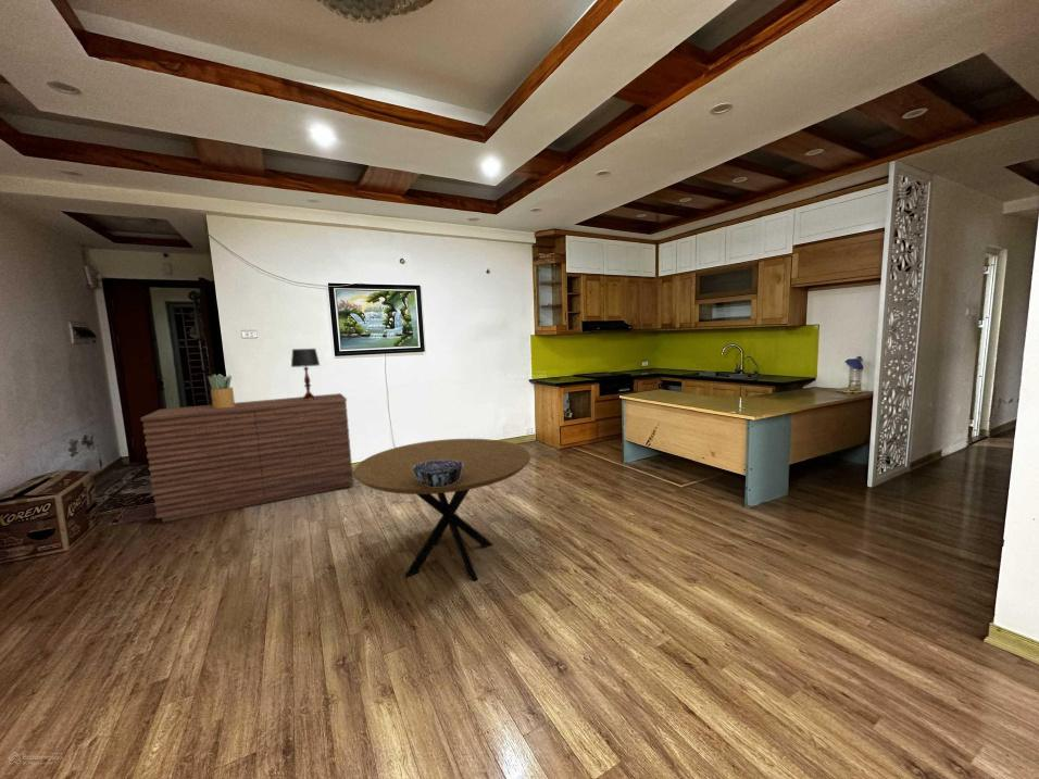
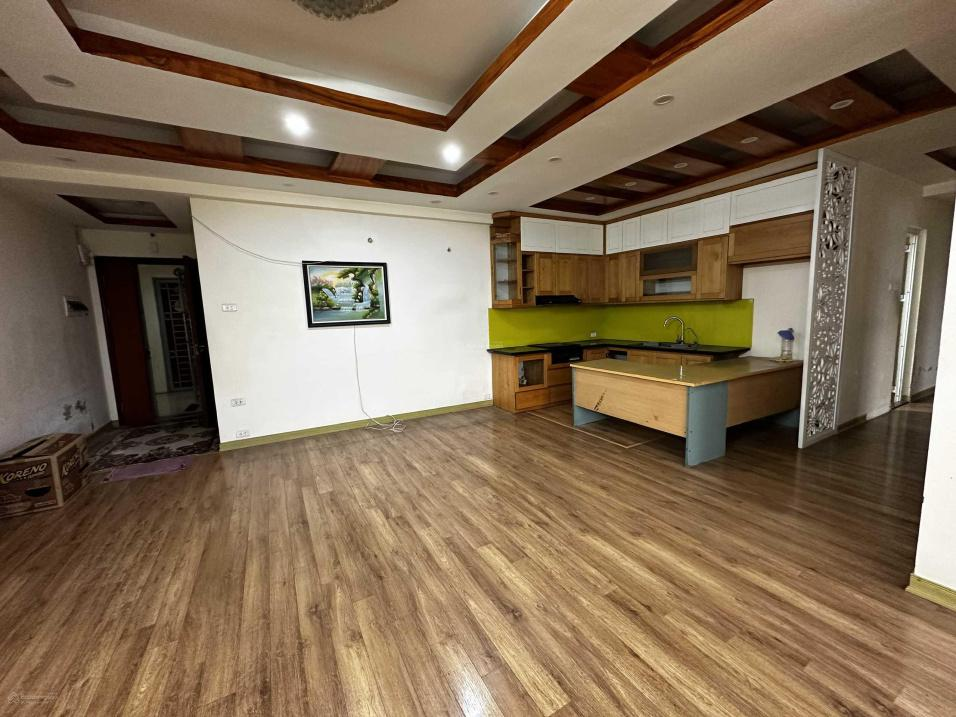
- table lamp (306, 374)
- potted plant (221, 390)
- sideboard (261, 450)
- dining table (448, 510)
- decorative bowl (437, 473)
